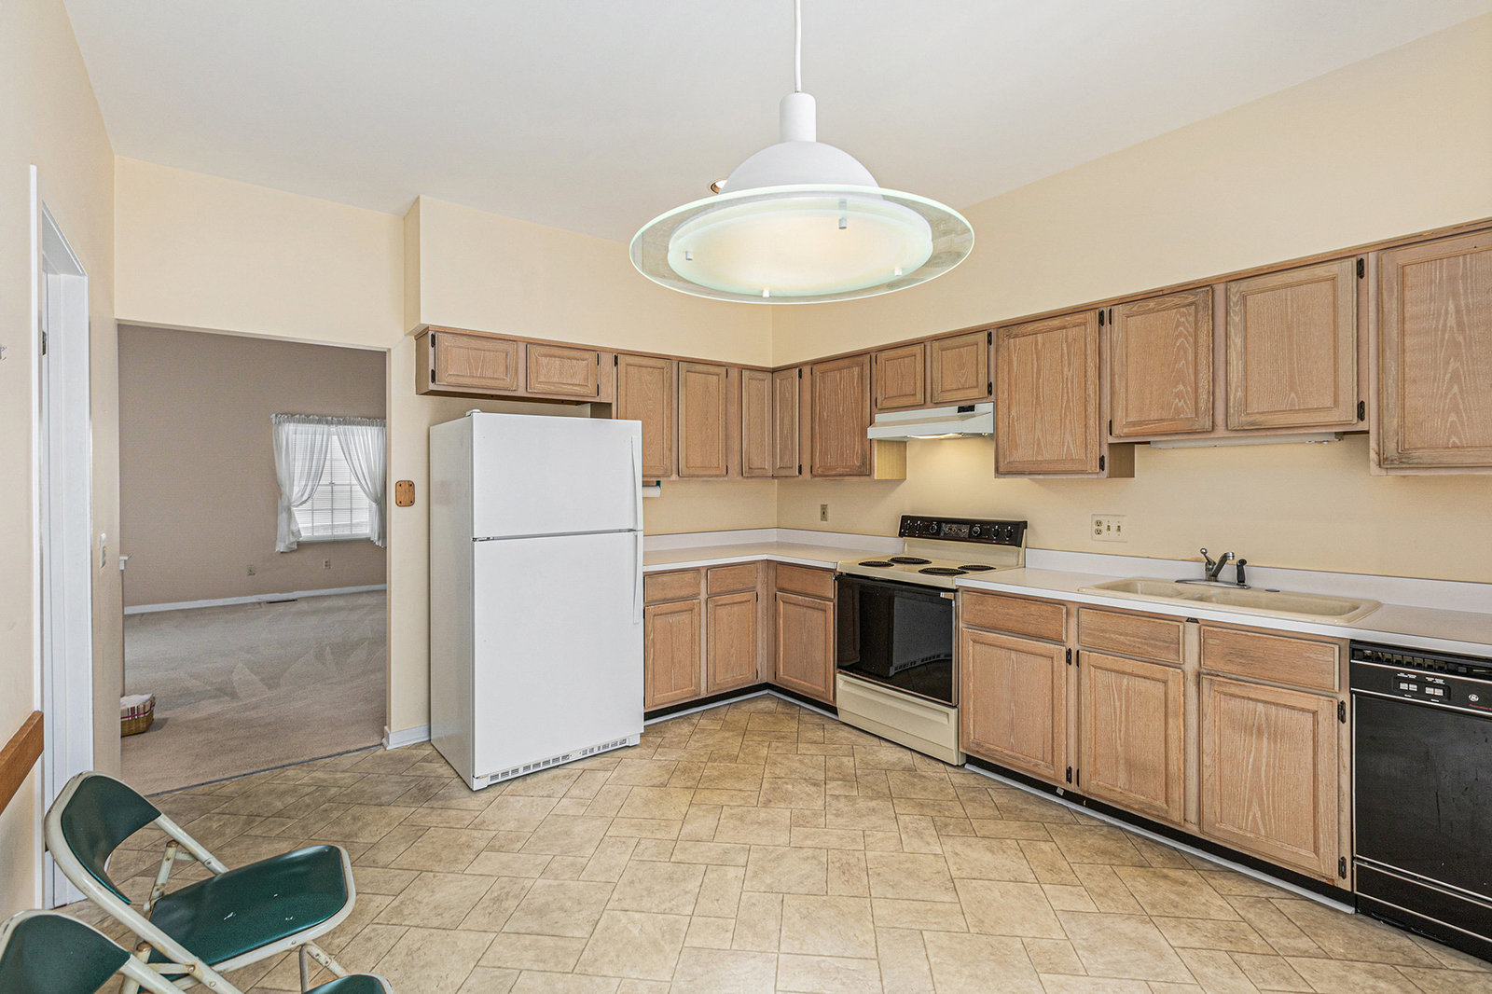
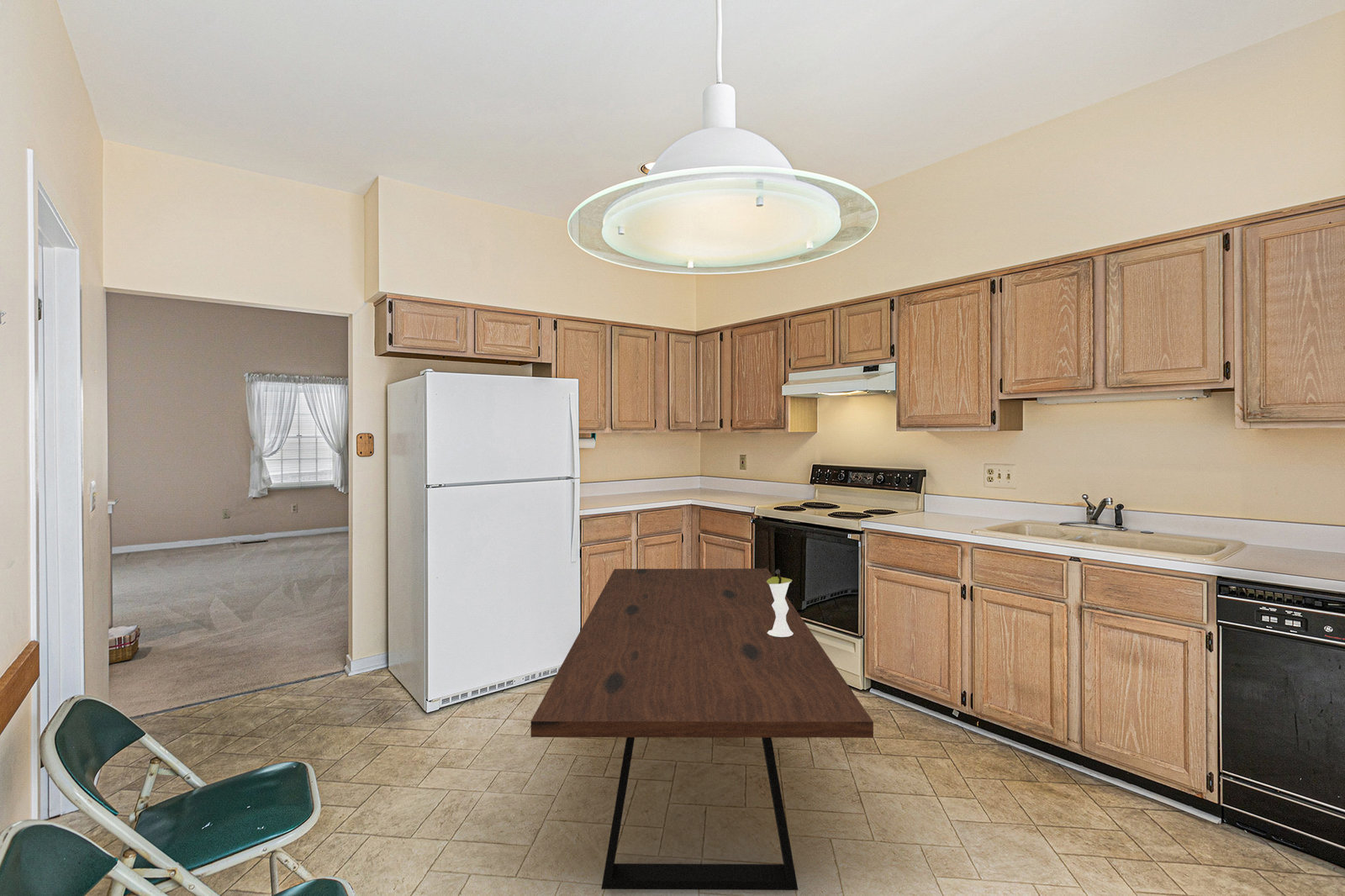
+ vase (779, 599)
+ dining table (694, 692)
